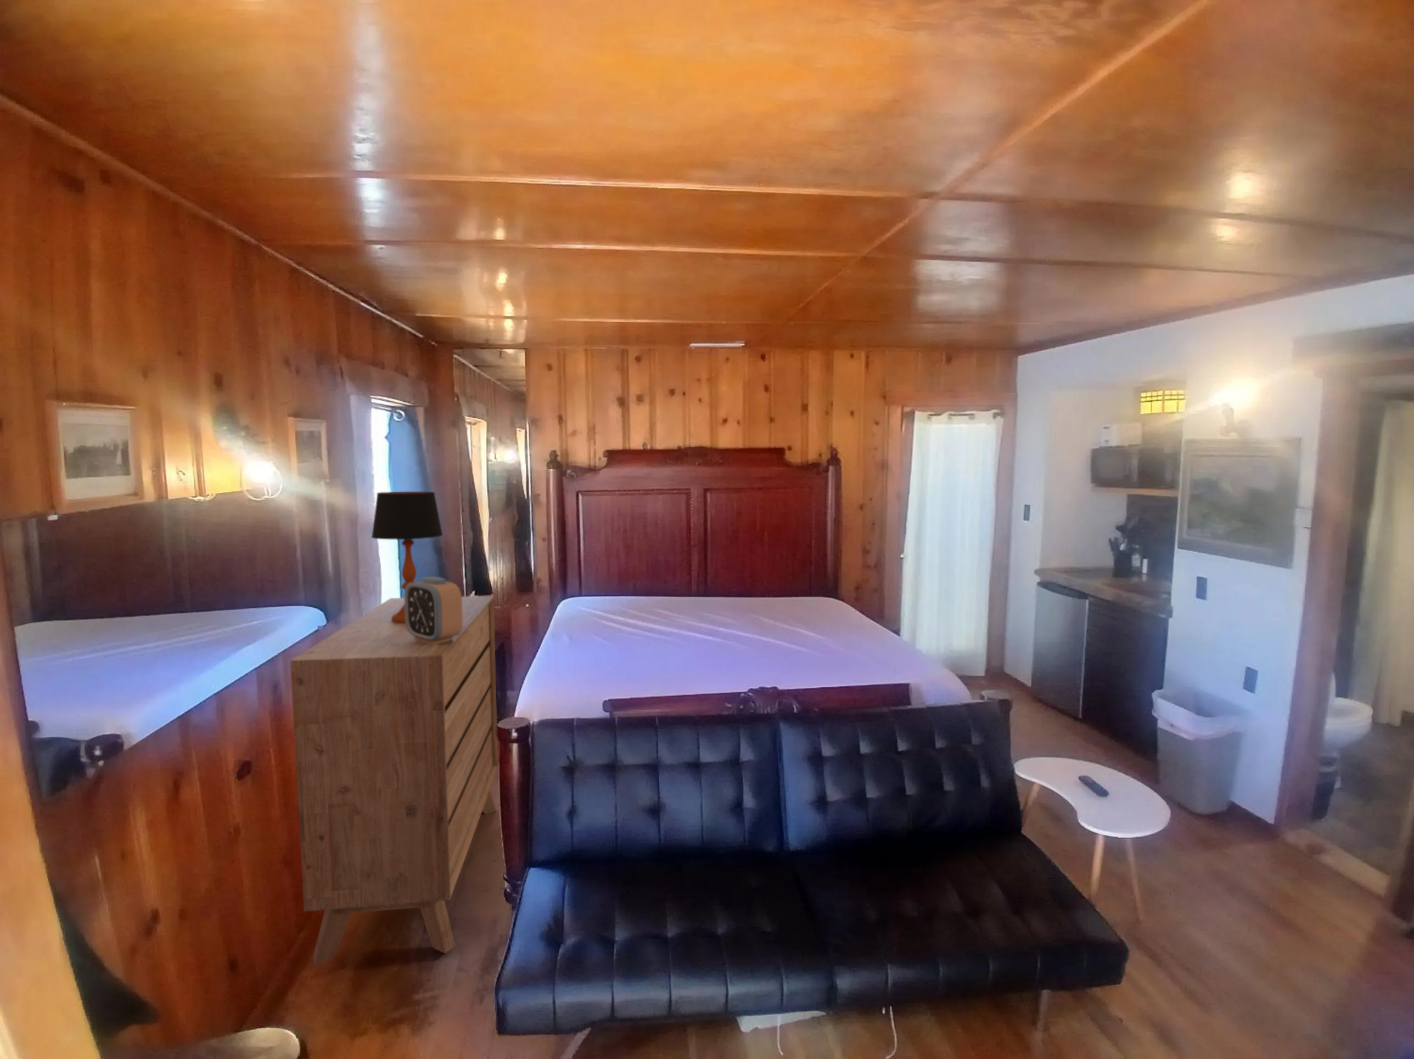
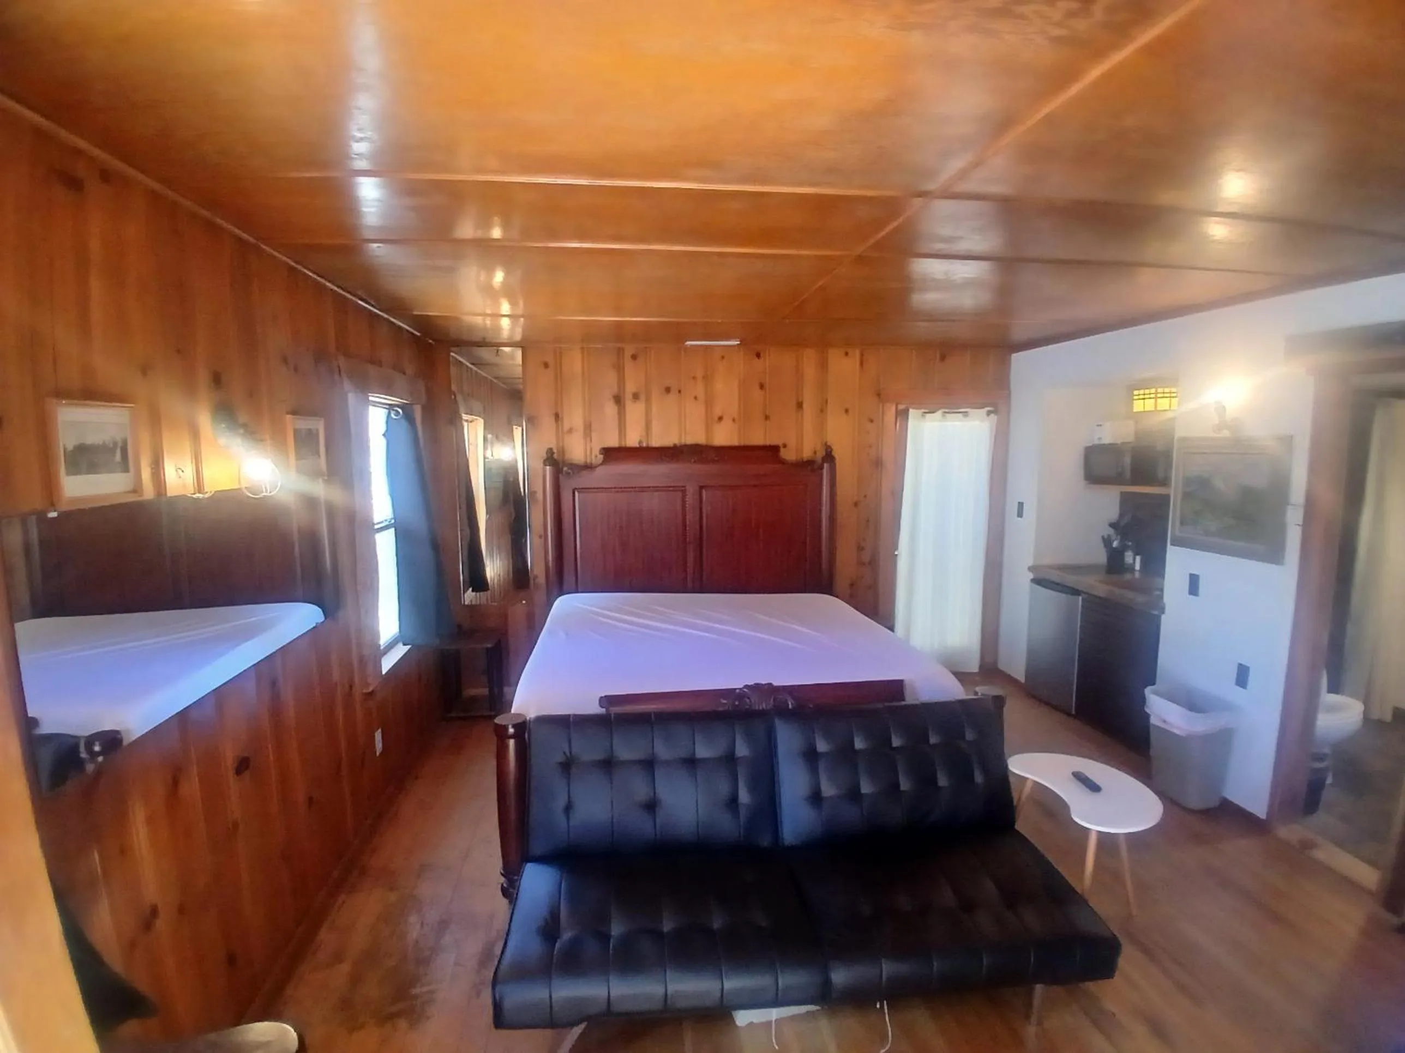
- dresser (416, 750)
- alarm clock (432, 608)
- table lamp (409, 556)
